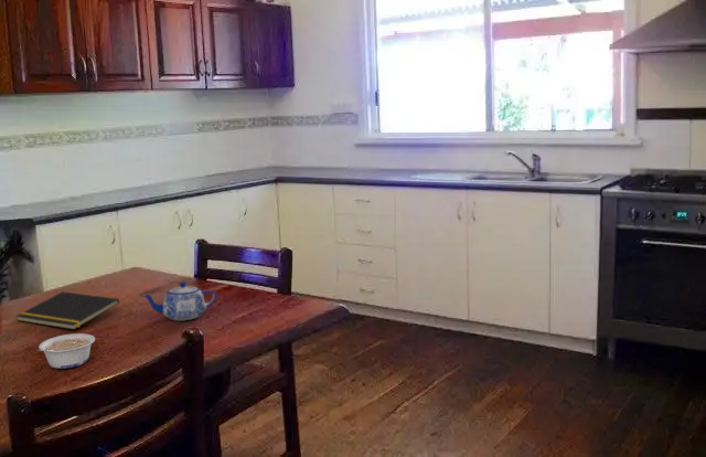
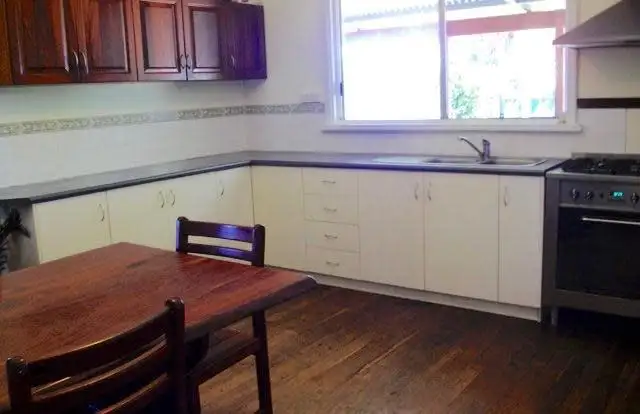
- notepad (67, 309)
- teapot (180, 299)
- legume (67, 350)
